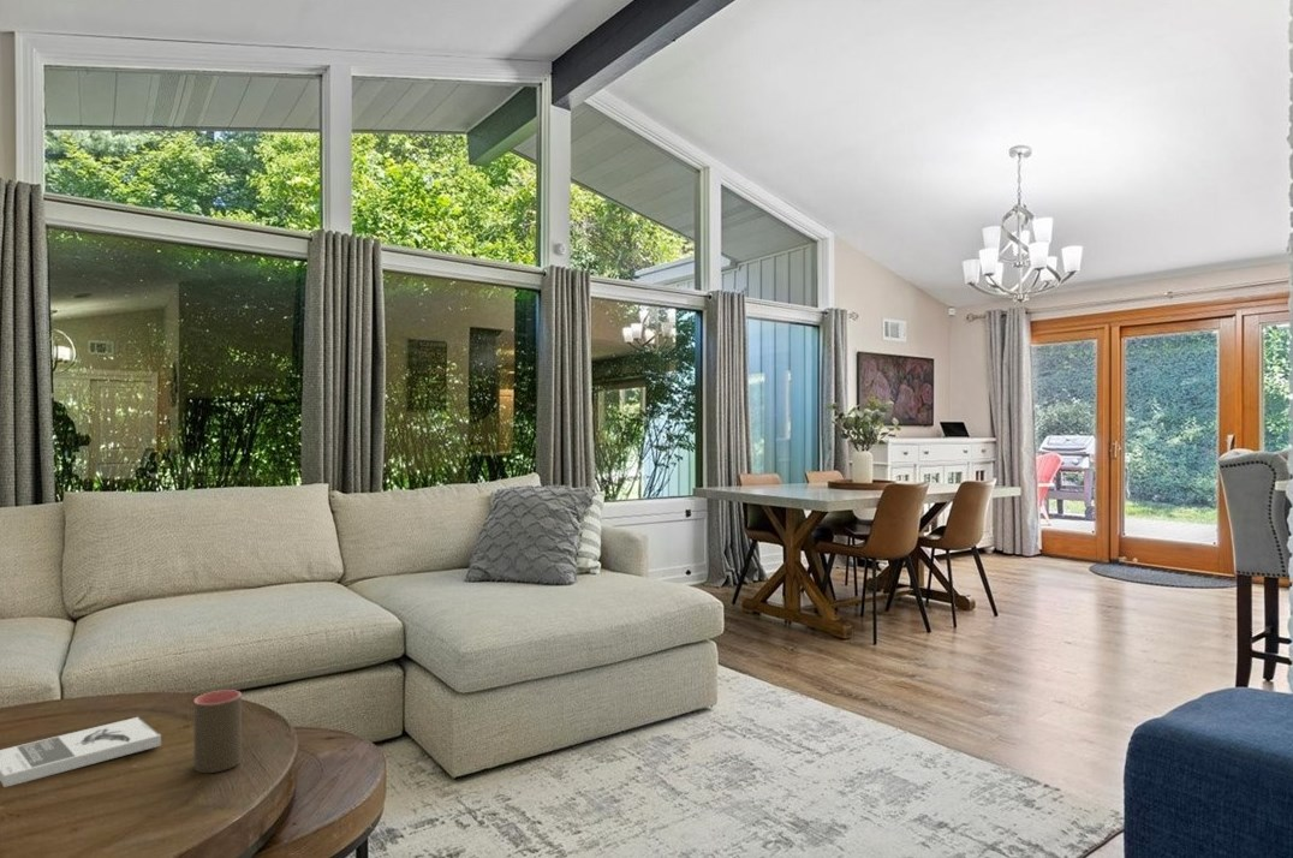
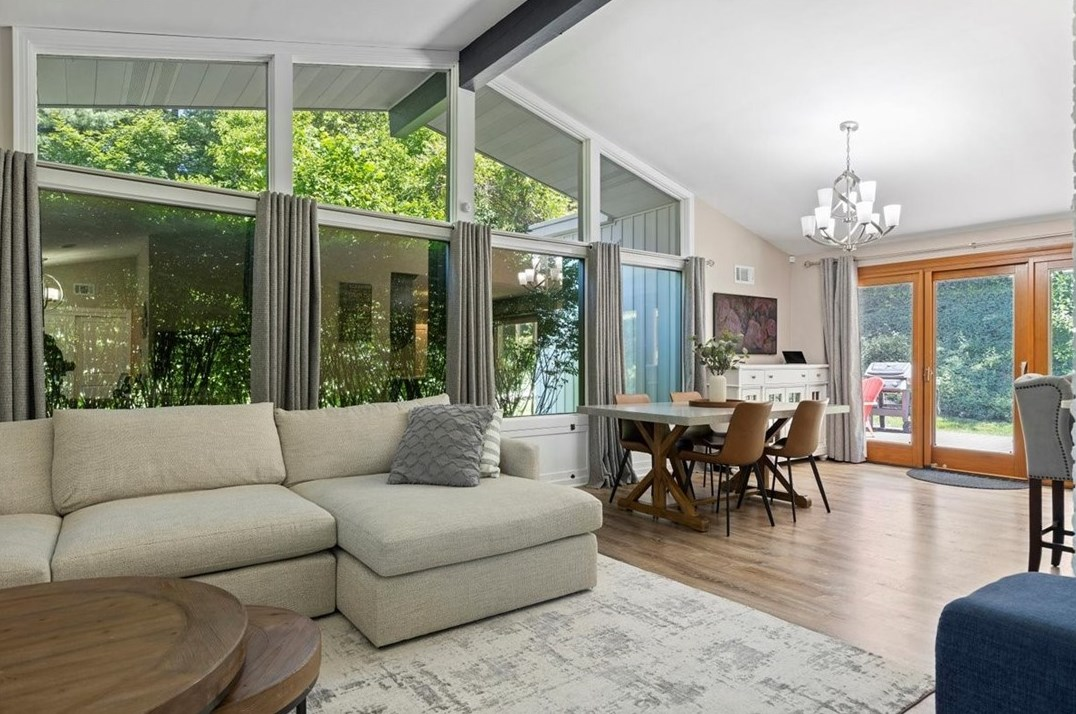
- cup (218, 729)
- book (77, 749)
